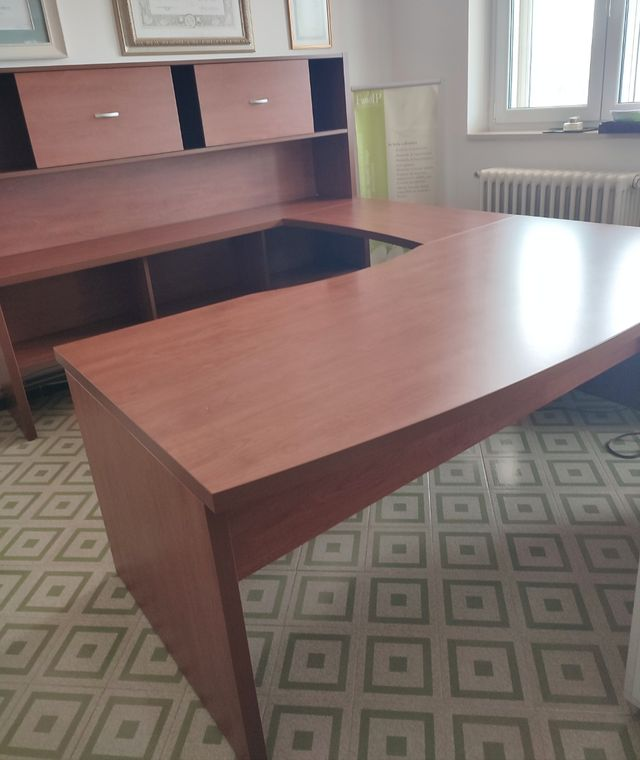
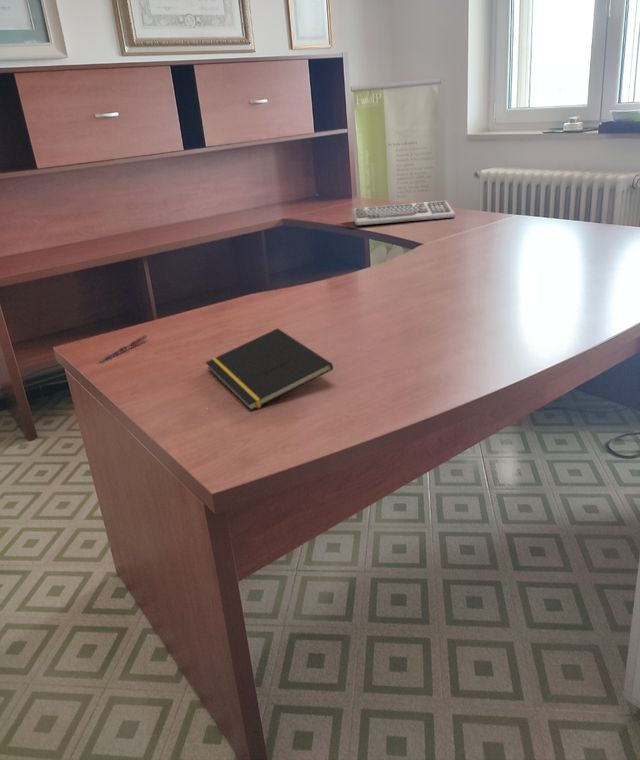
+ notepad (265, 365)
+ keyboard (402, 212)
+ pen (124, 347)
